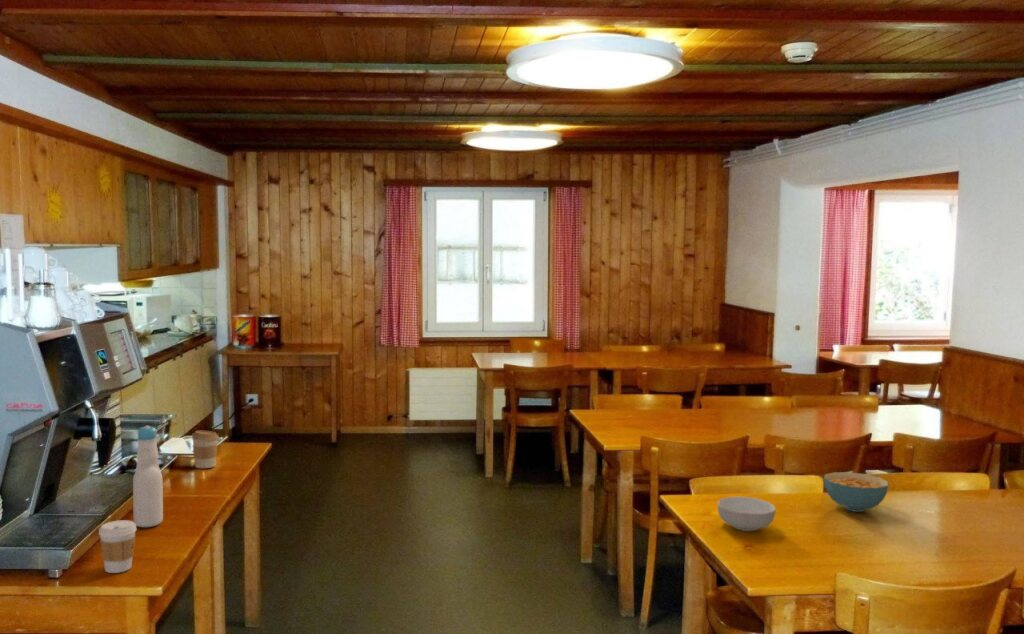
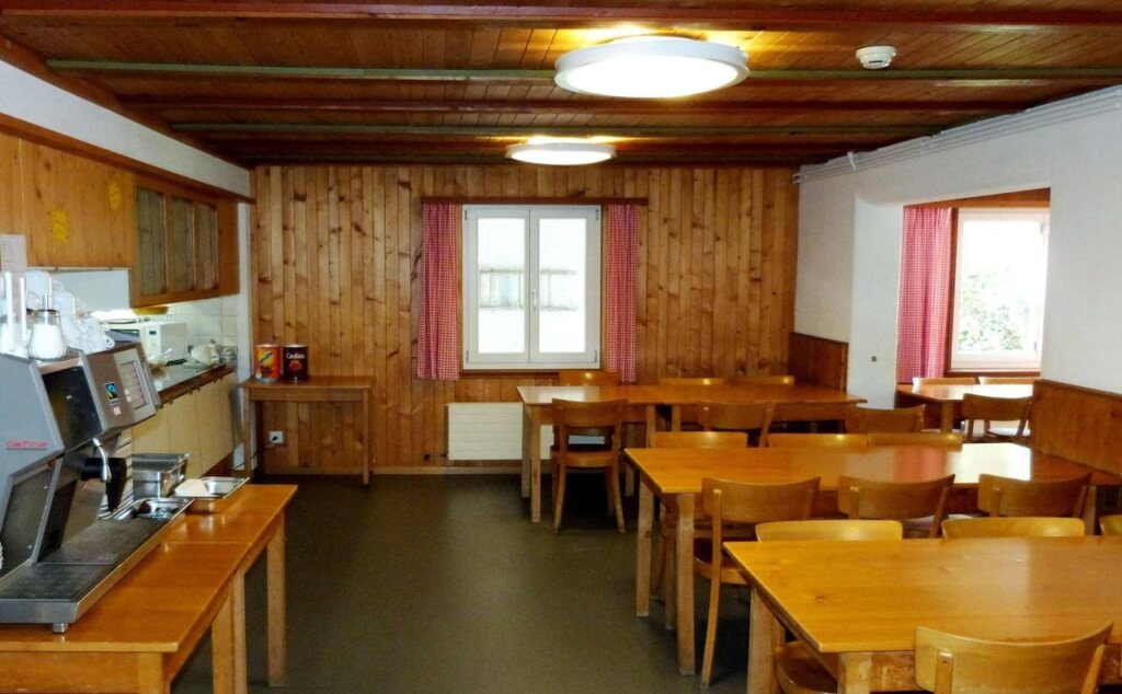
- cereal bowl (745, 515)
- coffee cup (118, 545)
- coffee cup (205, 448)
- bottle (147, 475)
- cereal bowl (855, 494)
